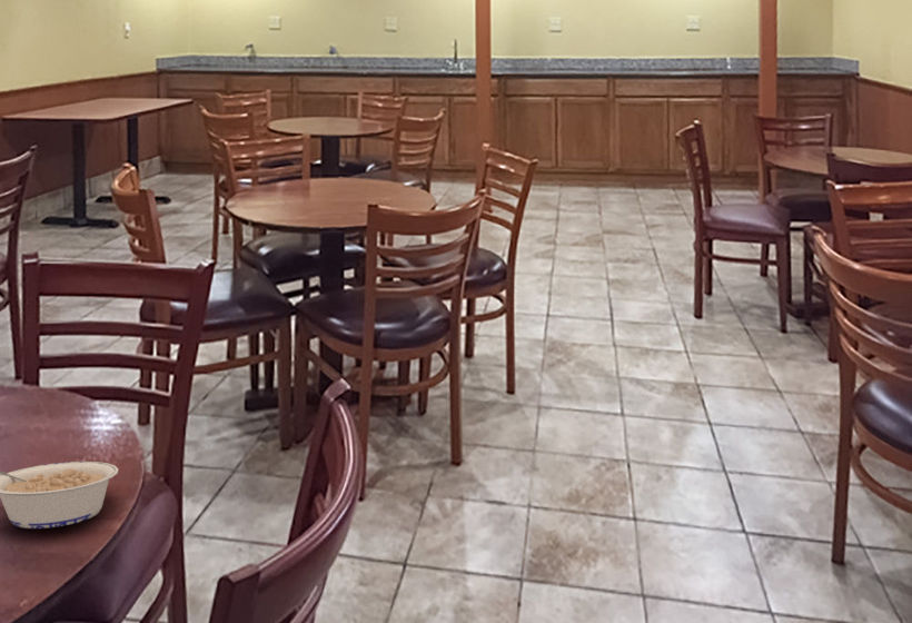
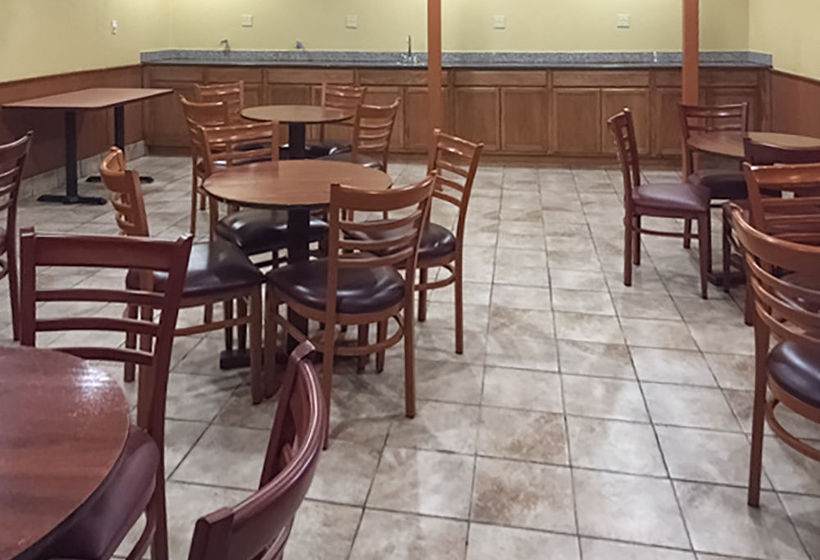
- legume (50, 493)
